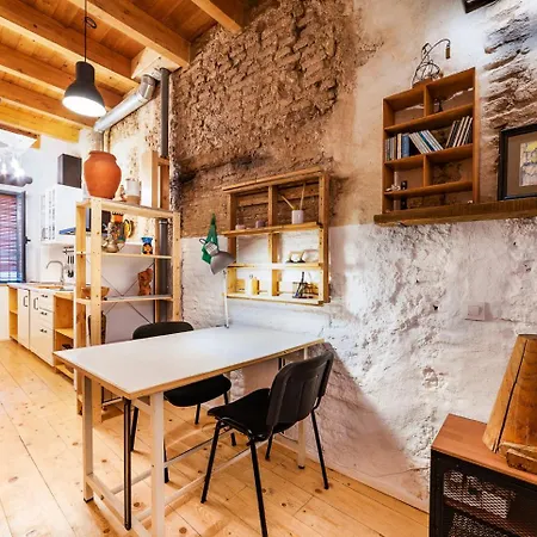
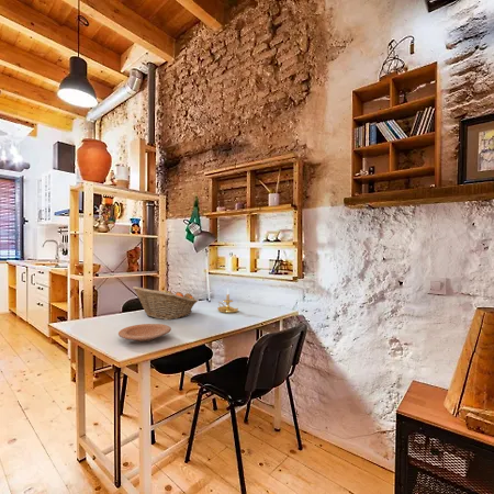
+ fruit basket (165, 300)
+ candle holder (226, 299)
+ plate (145, 334)
